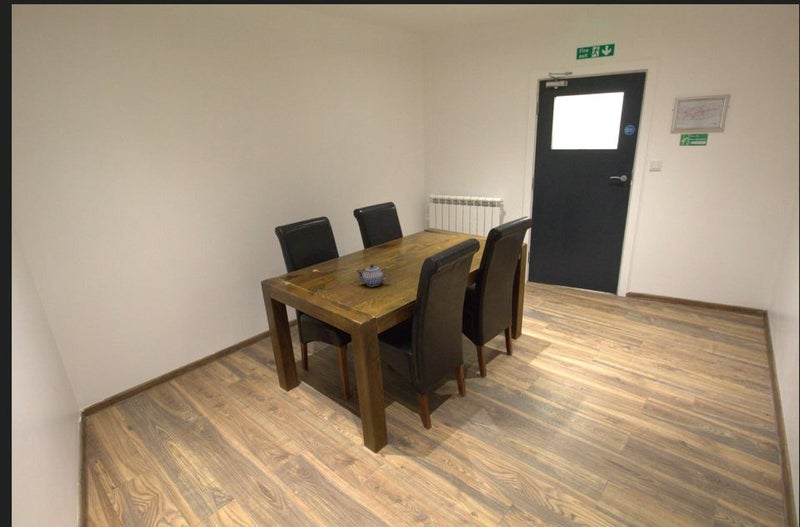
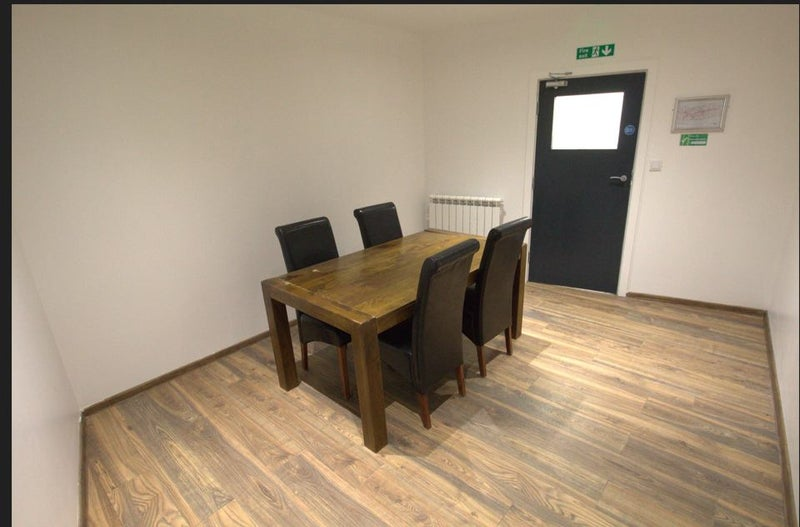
- teapot (372, 274)
